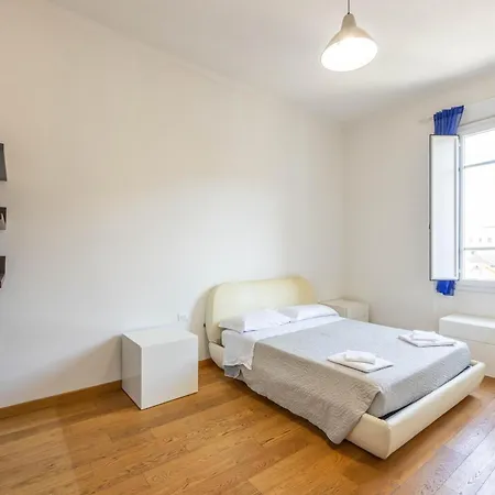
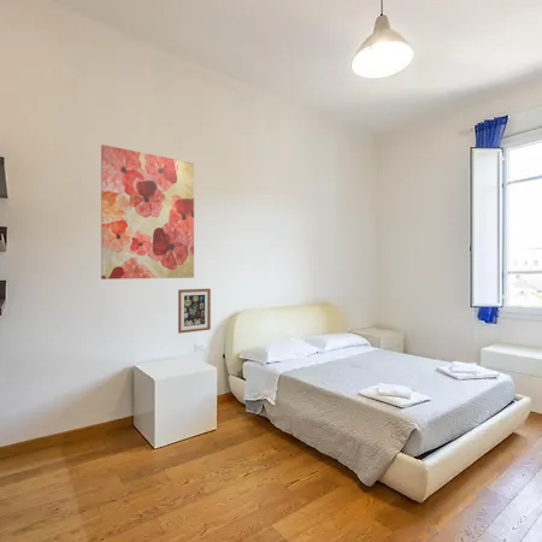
+ wall art (151, 216)
+ wall art (194, 310)
